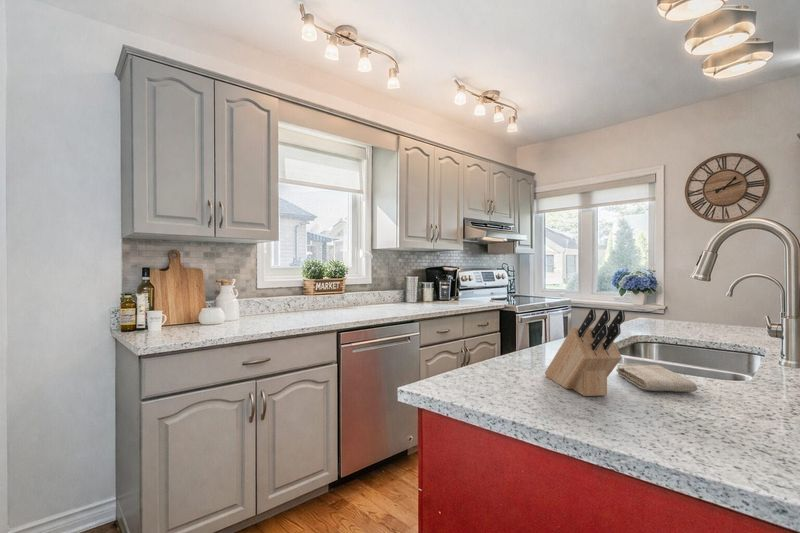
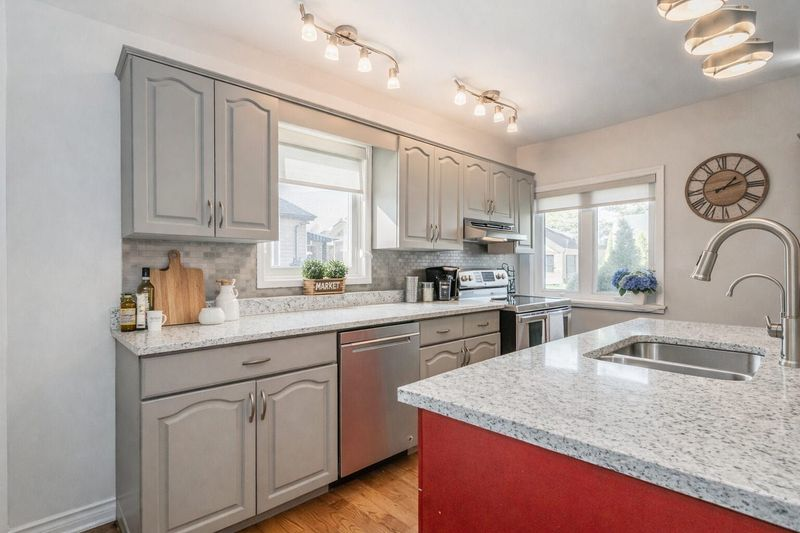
- knife block (583, 346)
- washcloth (652, 376)
